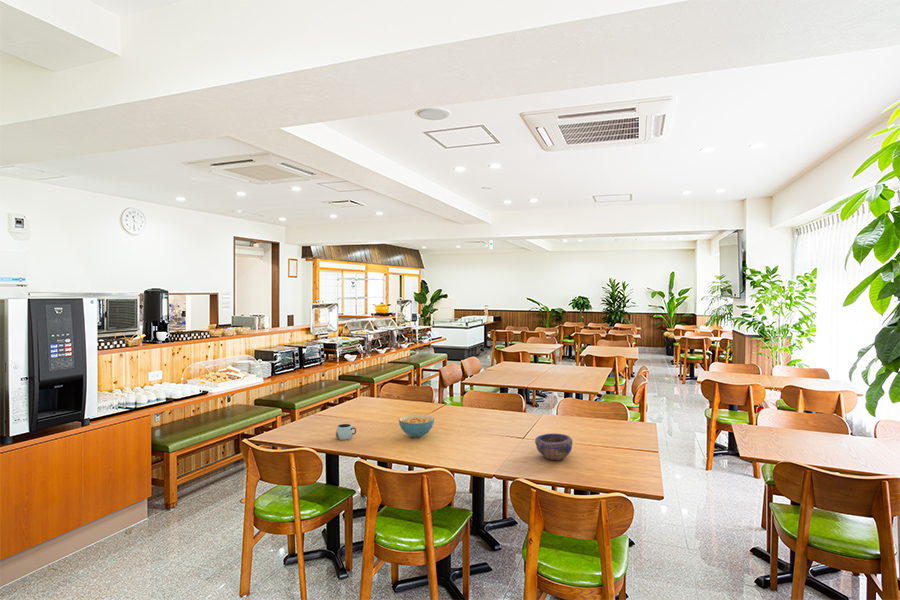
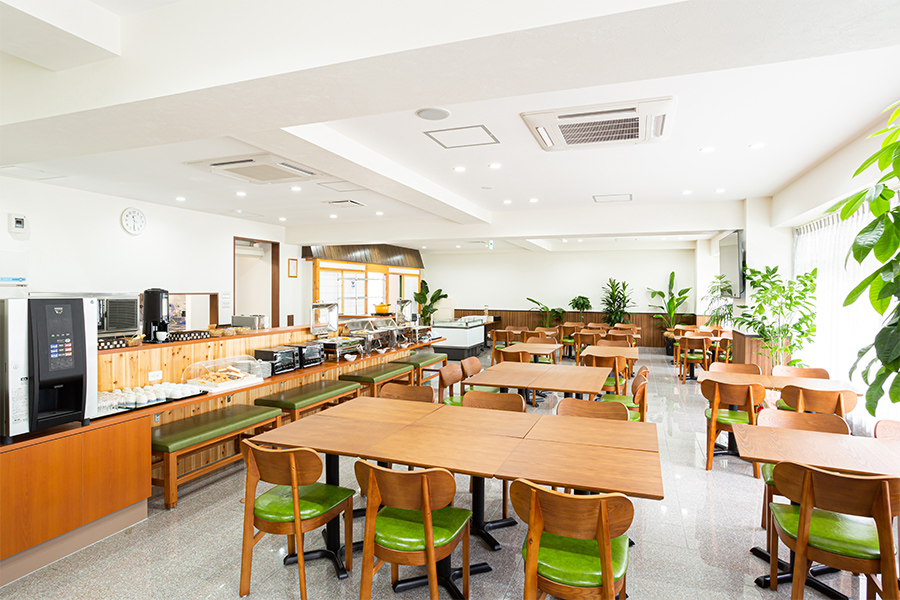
- cereal bowl (416, 427)
- bowl (553, 446)
- mug (346, 431)
